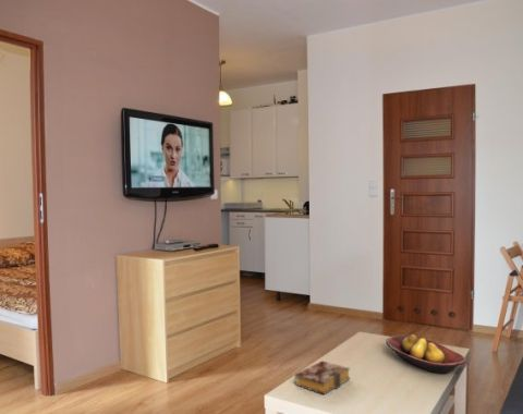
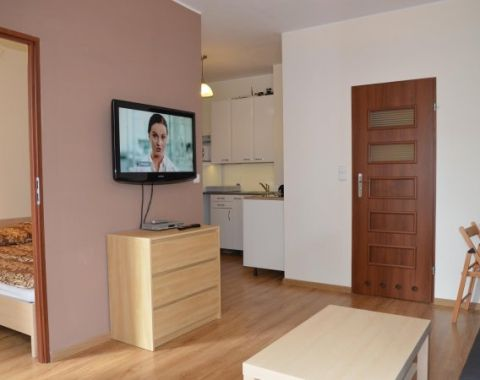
- book (323, 376)
- fruit bowl (423, 350)
